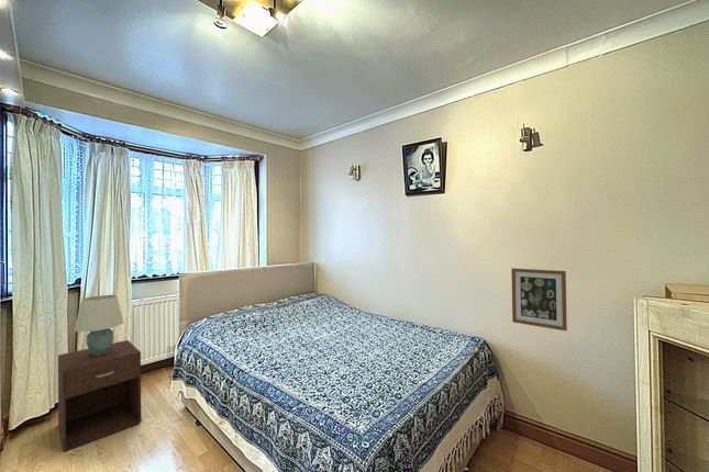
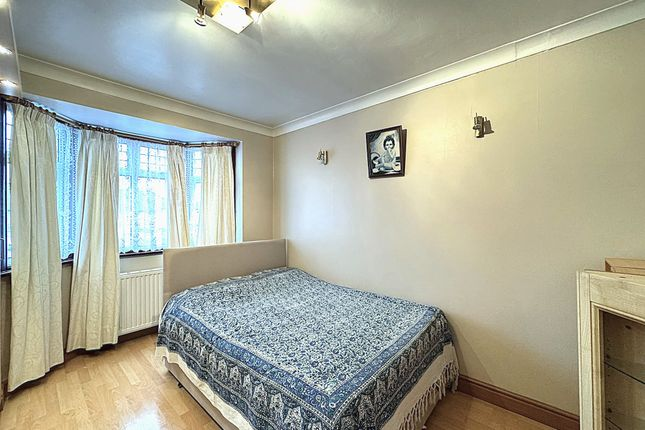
- nightstand (100, 389)
- wall art (538, 297)
- table lamp (99, 325)
